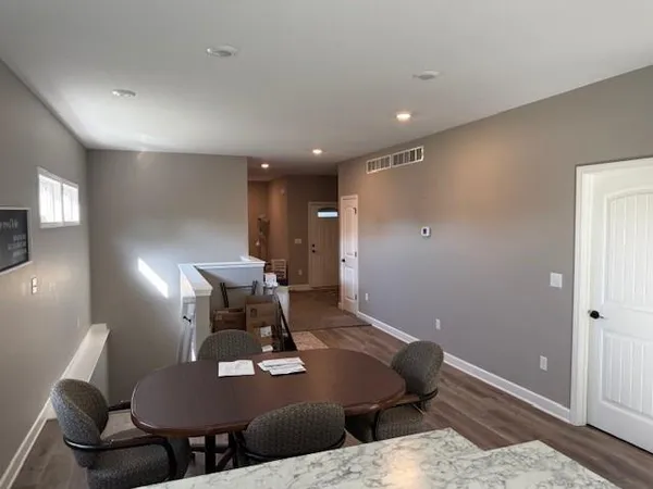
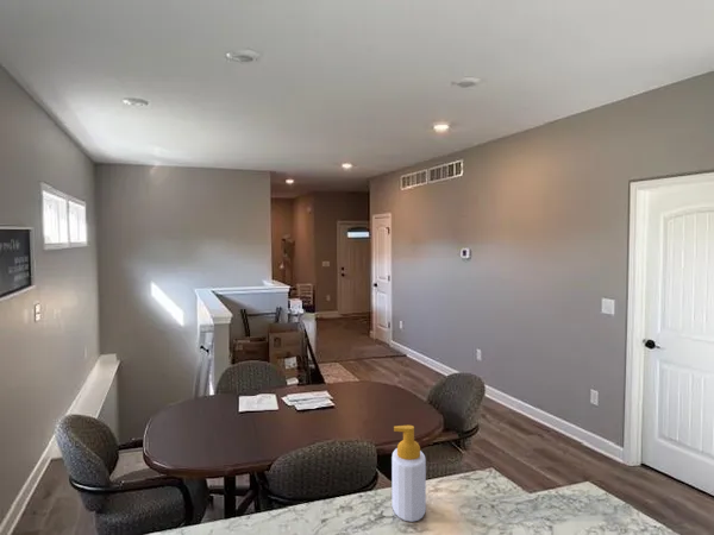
+ soap bottle (408, 467)
